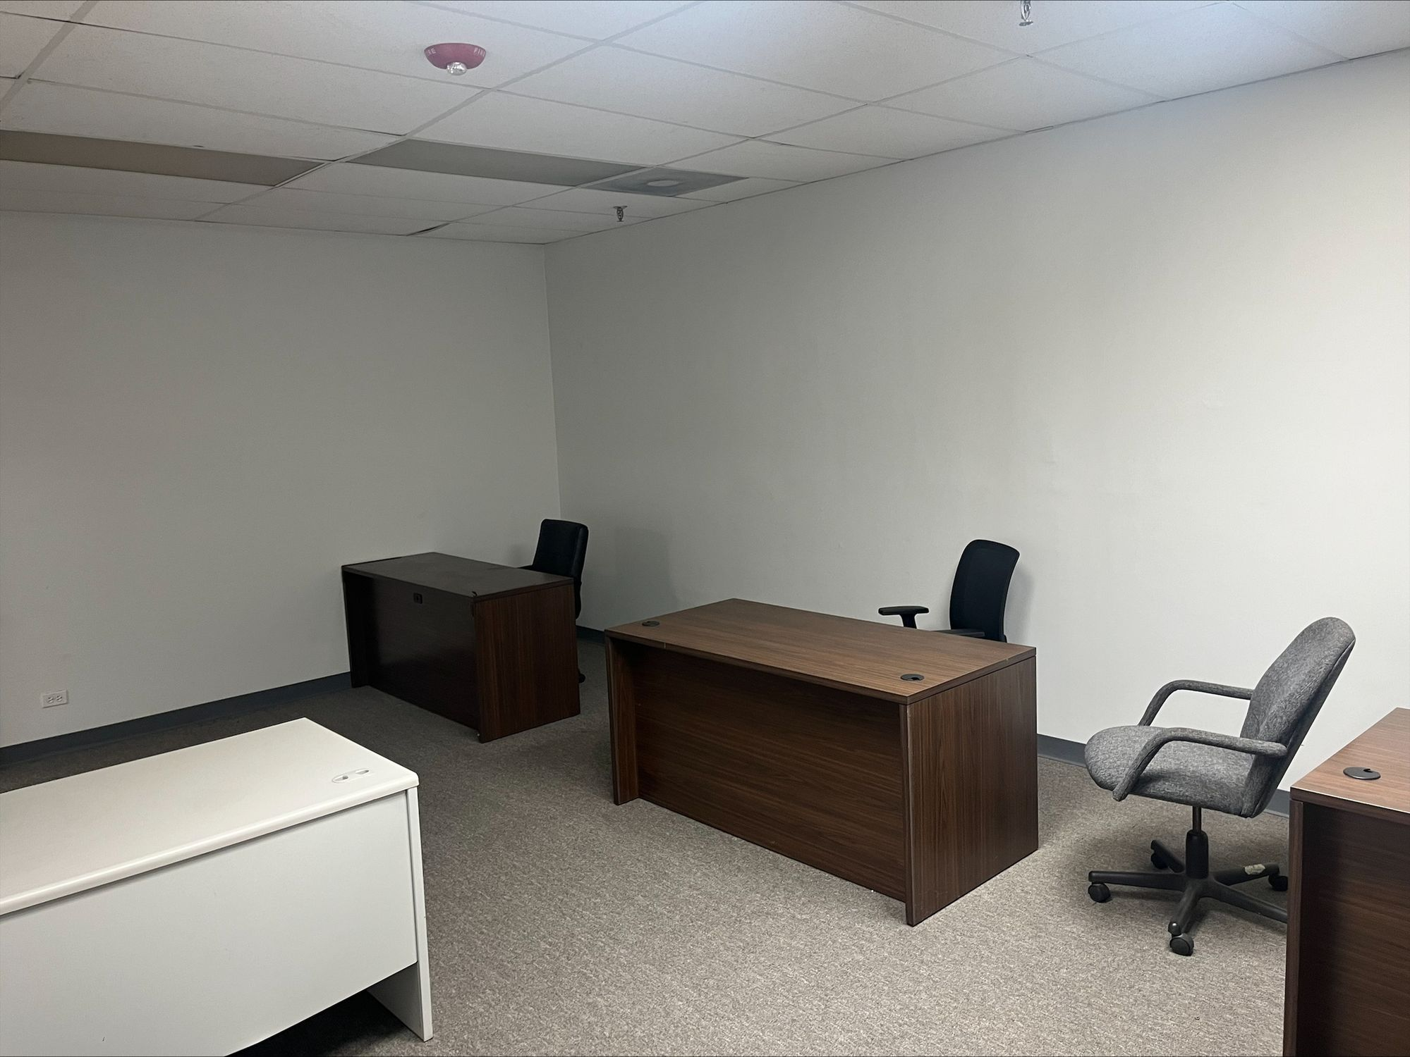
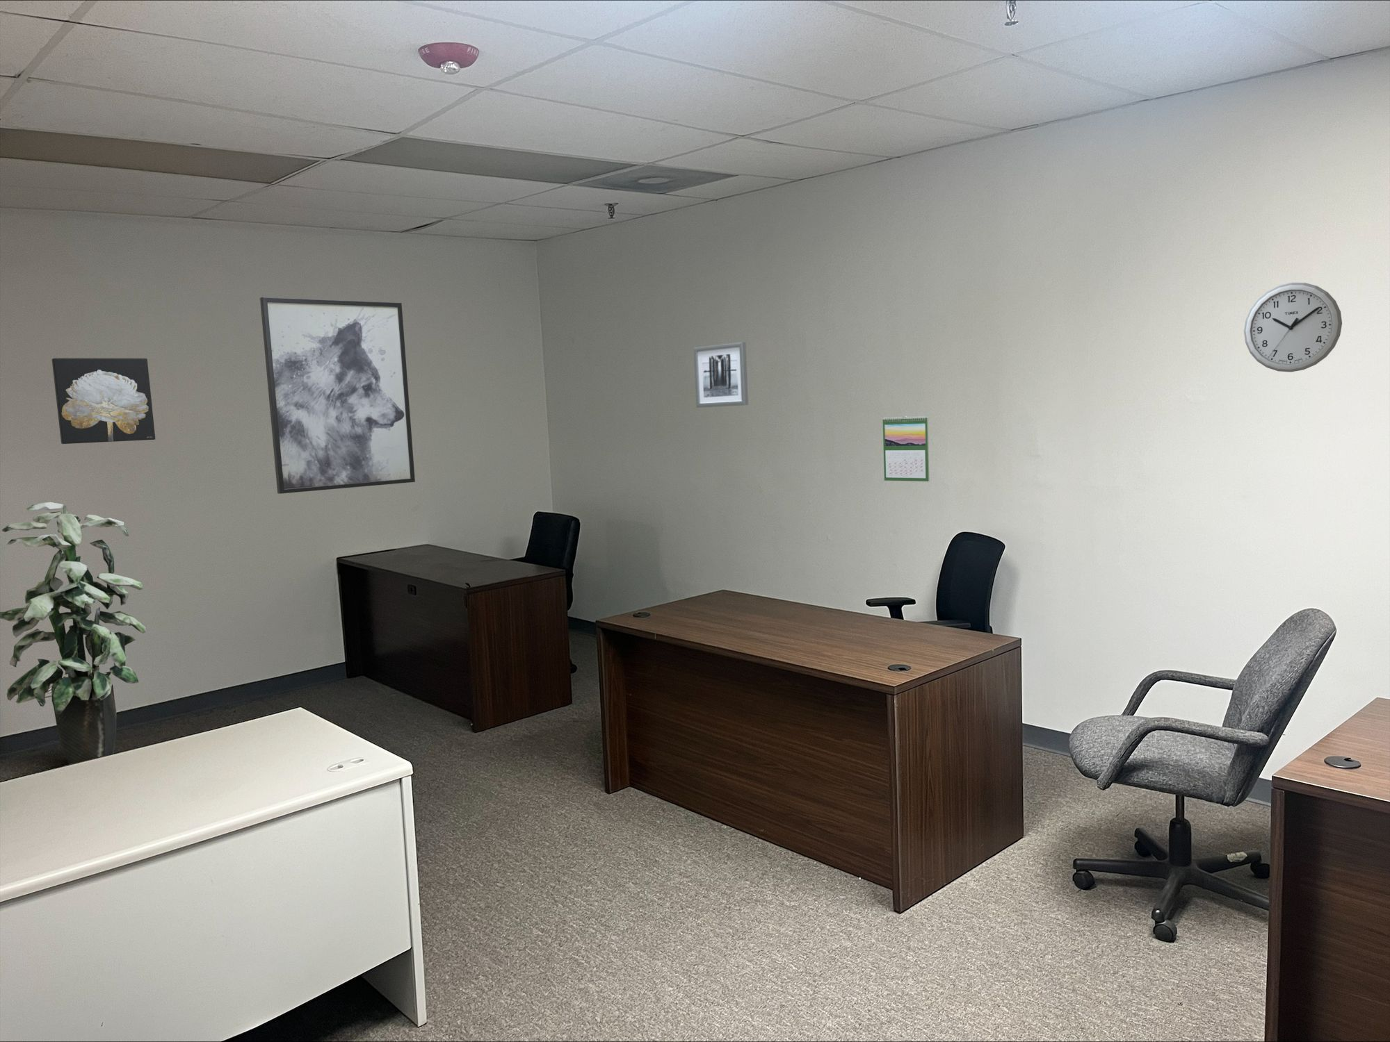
+ wall art (342, 394)
+ calendar (906, 448)
+ wall art (104, 401)
+ wall clock (1290, 327)
+ indoor plant (70, 633)
+ wall art (720, 375)
